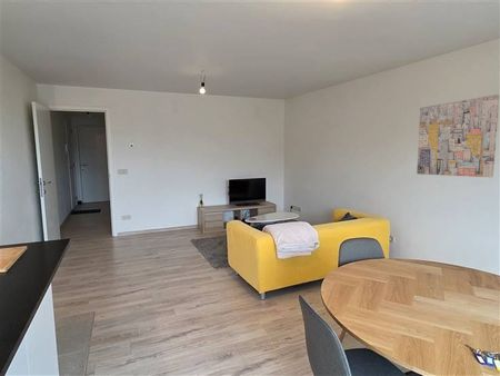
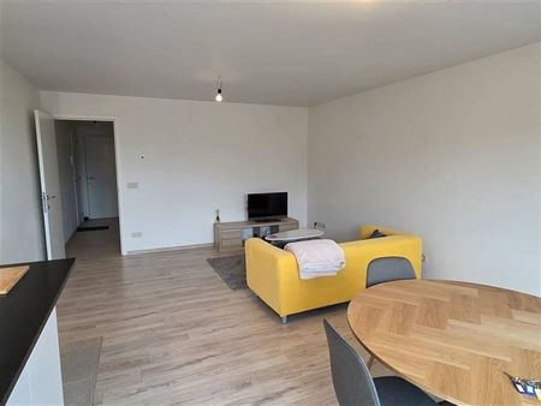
- wall art (452, 139)
